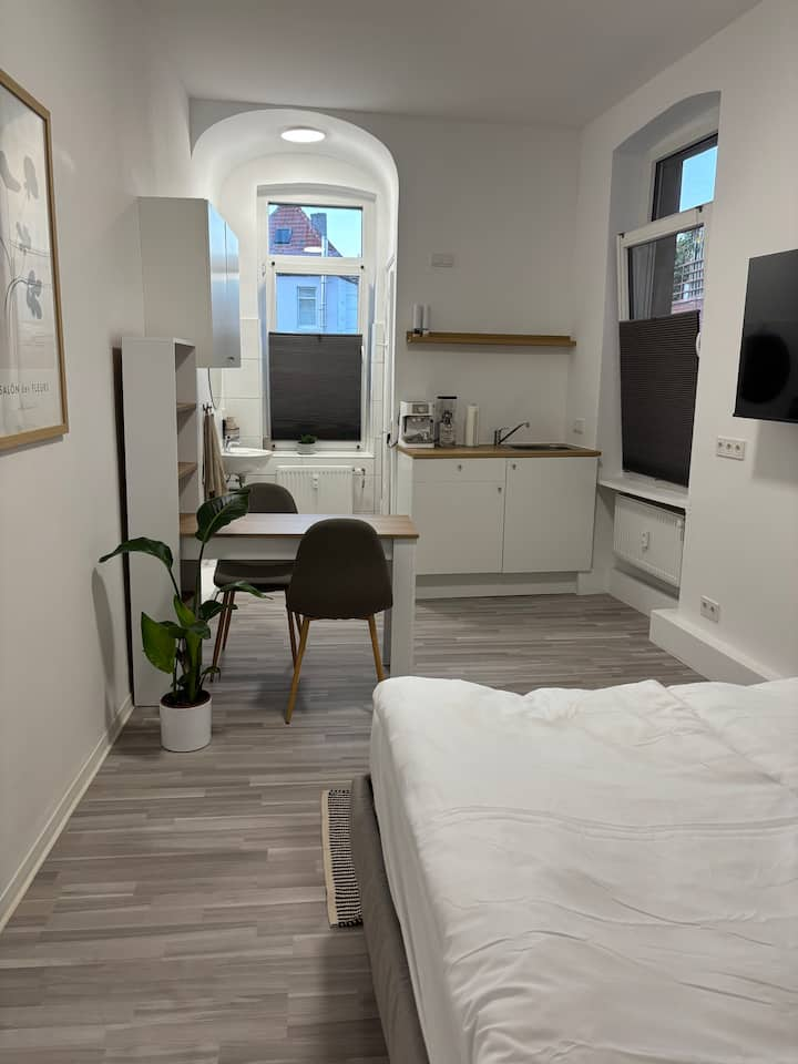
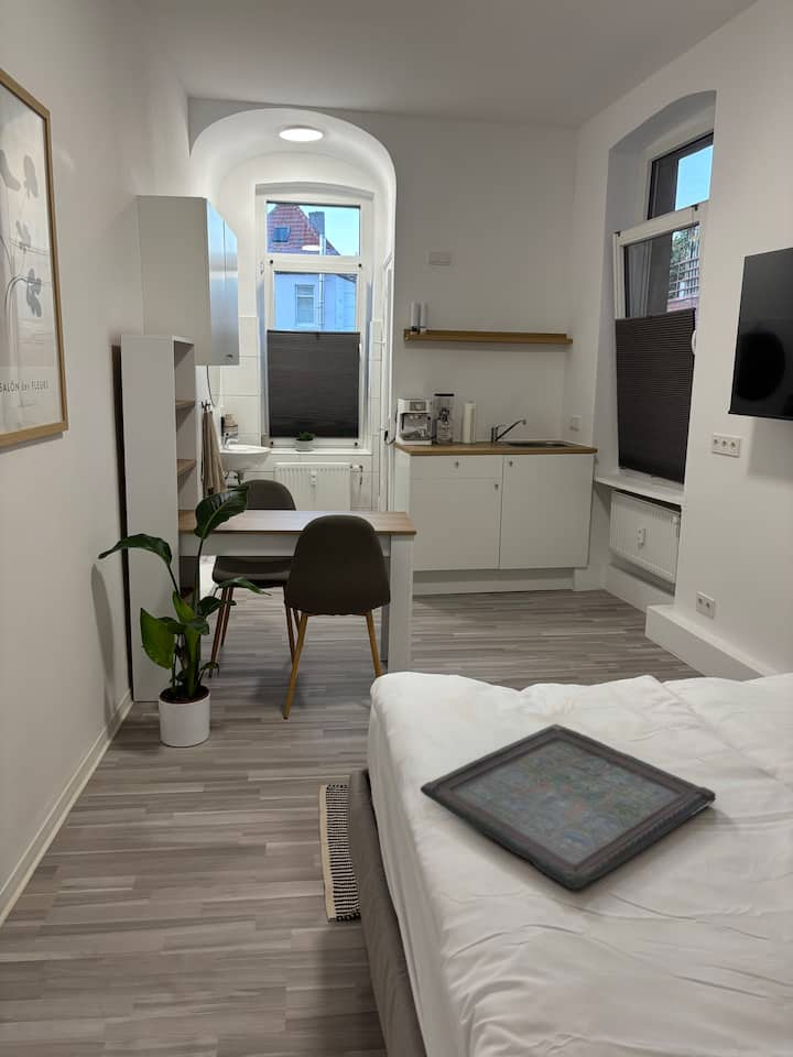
+ serving tray (564, 791)
